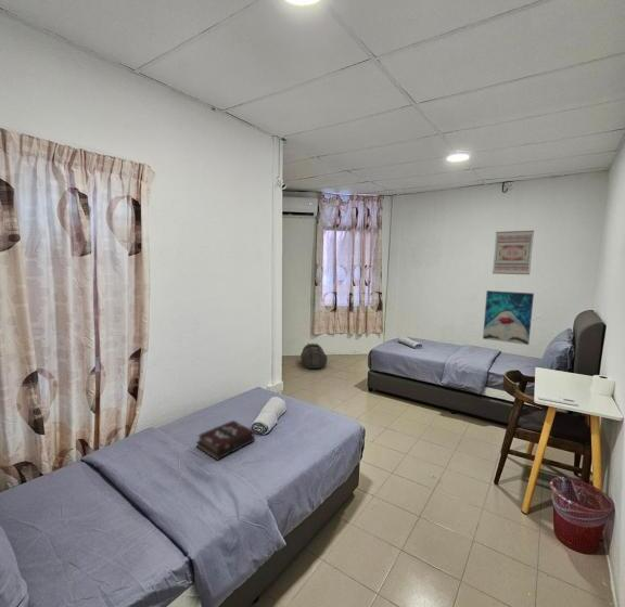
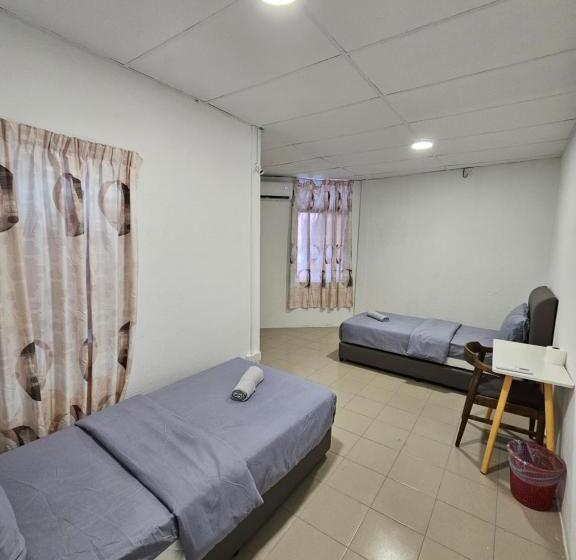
- hardback book (226, 438)
- wall art (507, 317)
- wall art (512, 253)
- backpack (314, 354)
